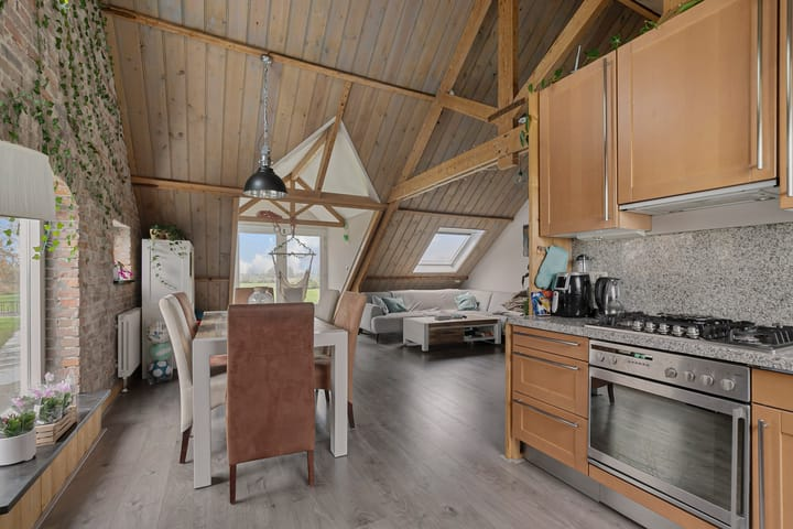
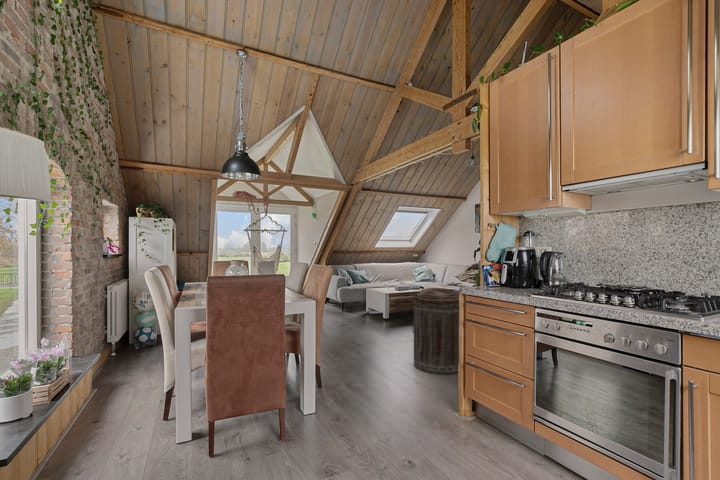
+ trash can lid (438, 328)
